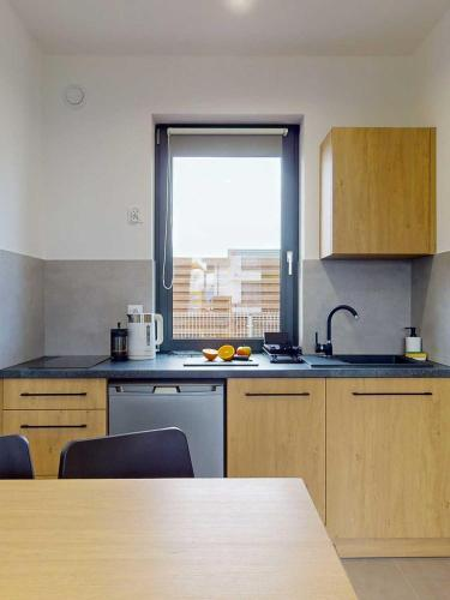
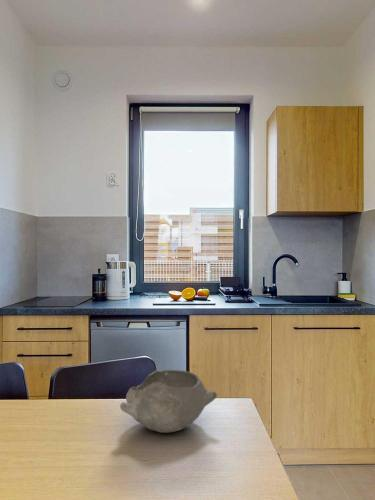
+ bowl (171, 399)
